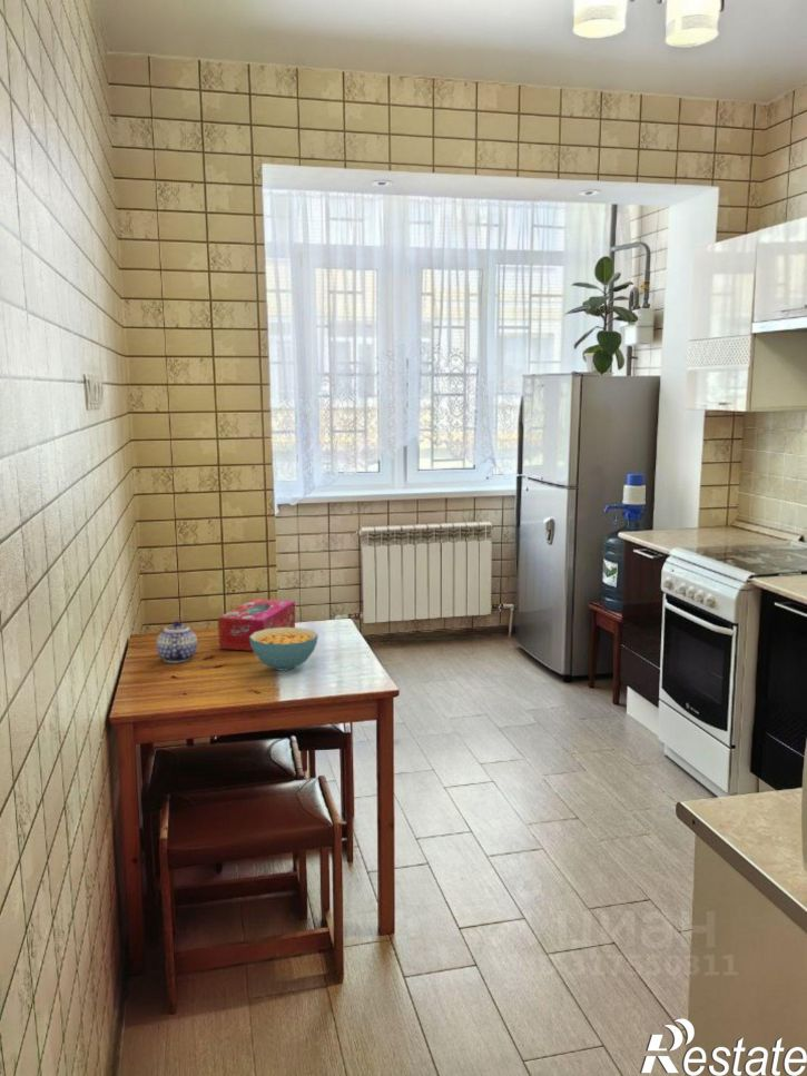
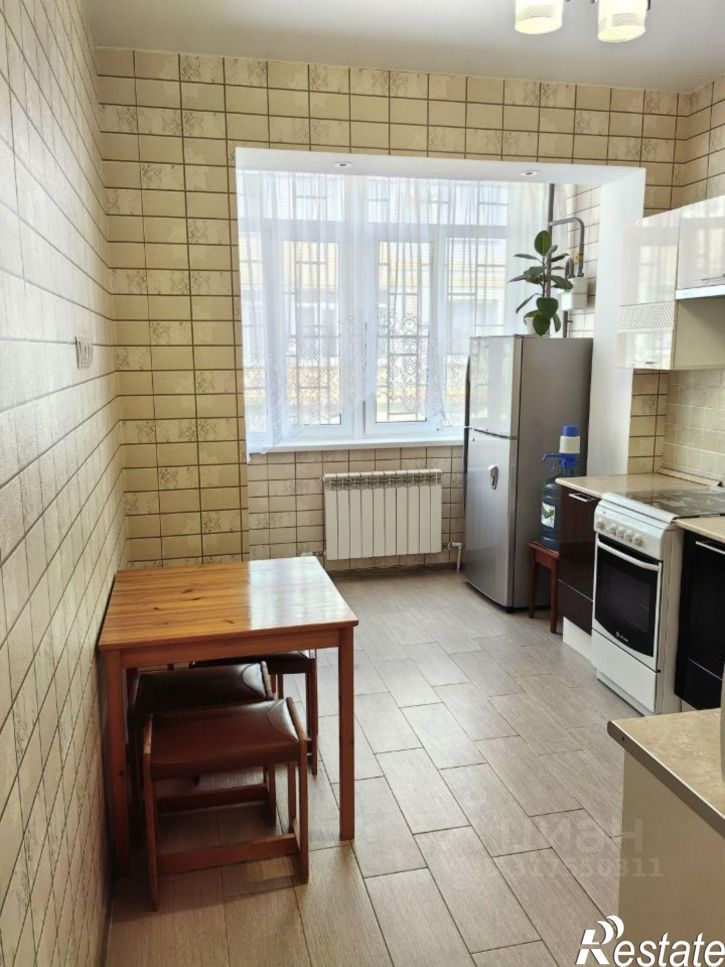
- cereal bowl (284, 651)
- tissue box (258, 623)
- teapot (176, 640)
